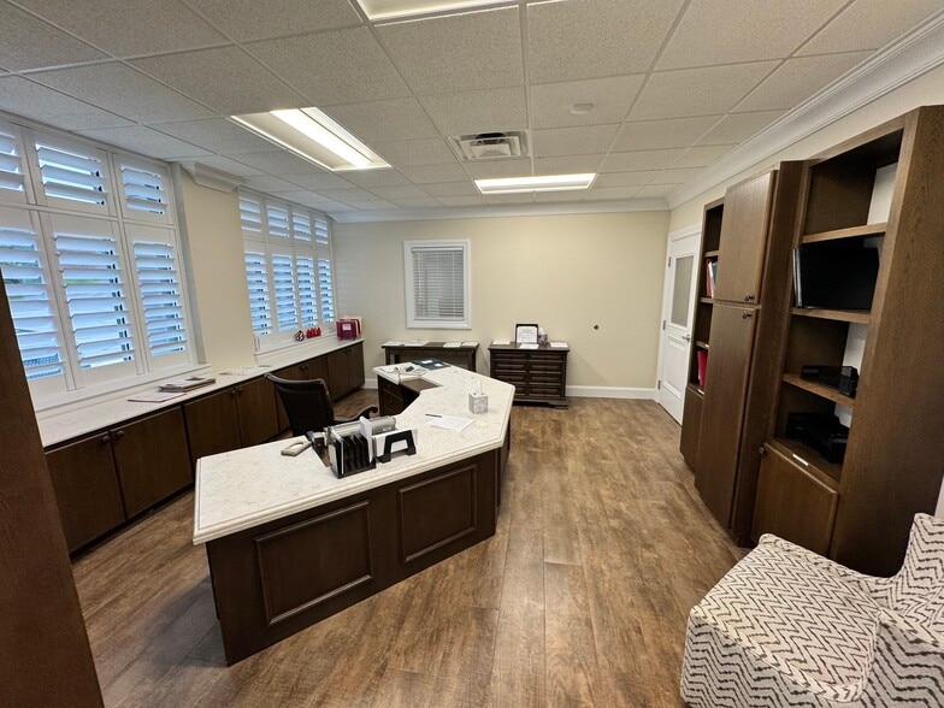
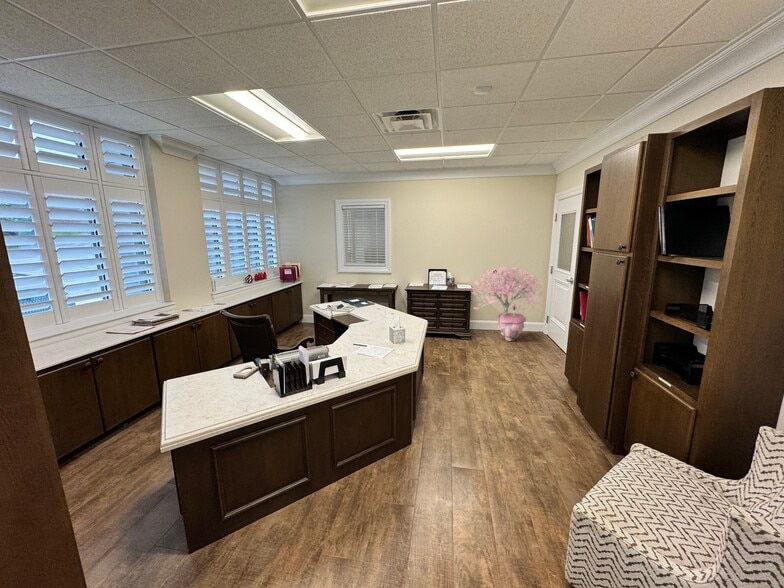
+ potted tree (506, 303)
